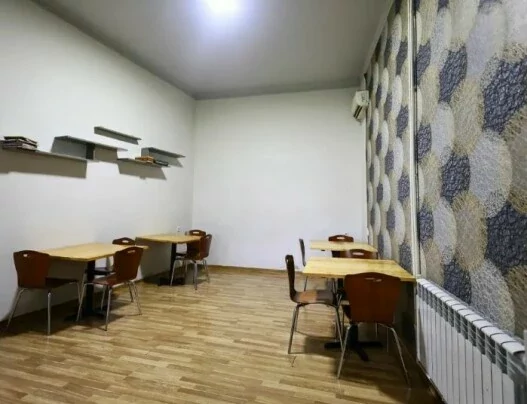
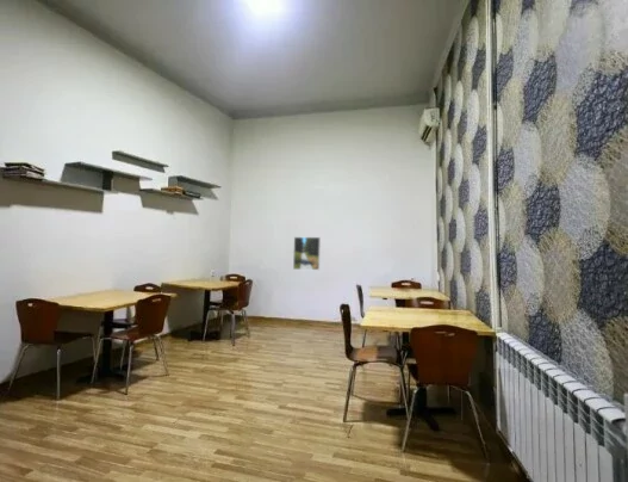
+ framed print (306, 253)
